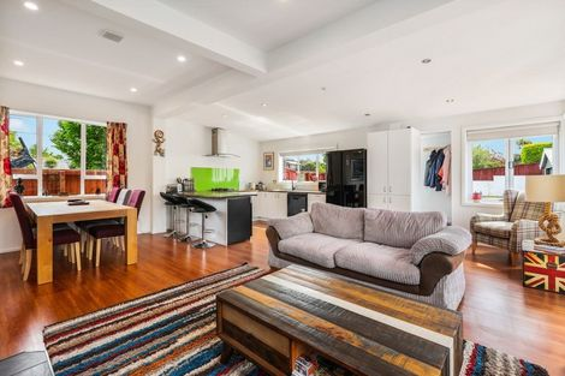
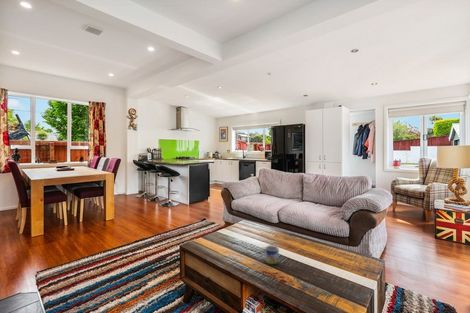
+ mug (269, 253)
